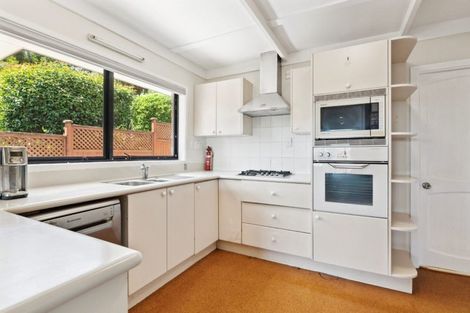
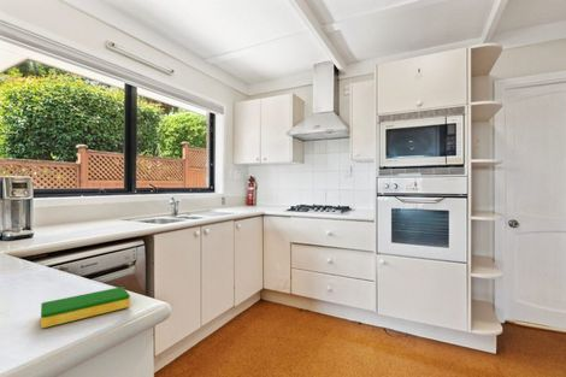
+ dish sponge (87, 305)
